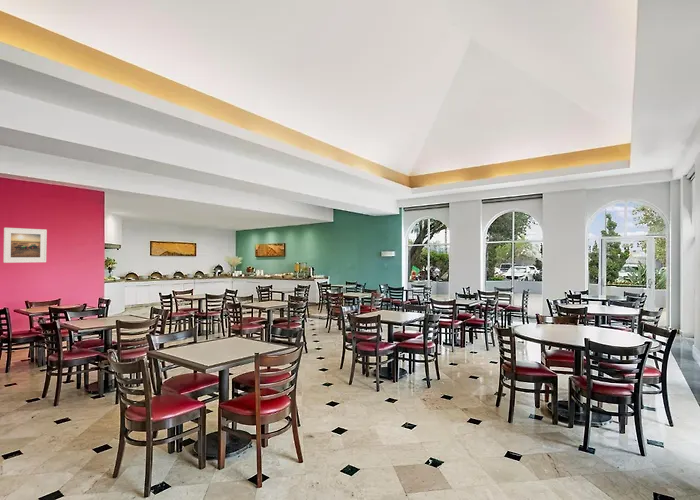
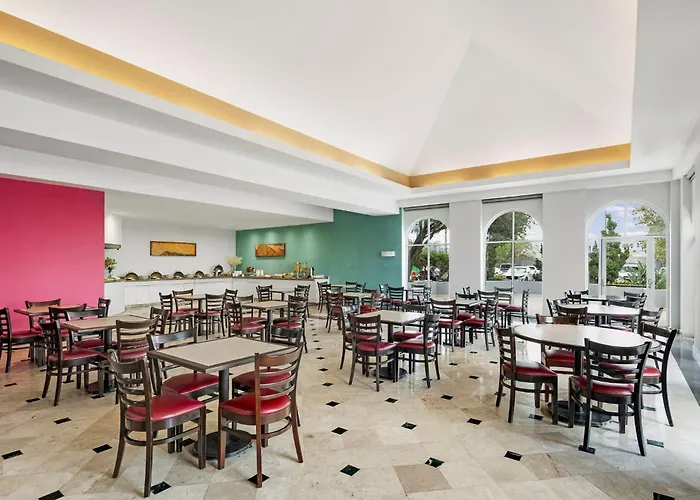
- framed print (25, 245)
